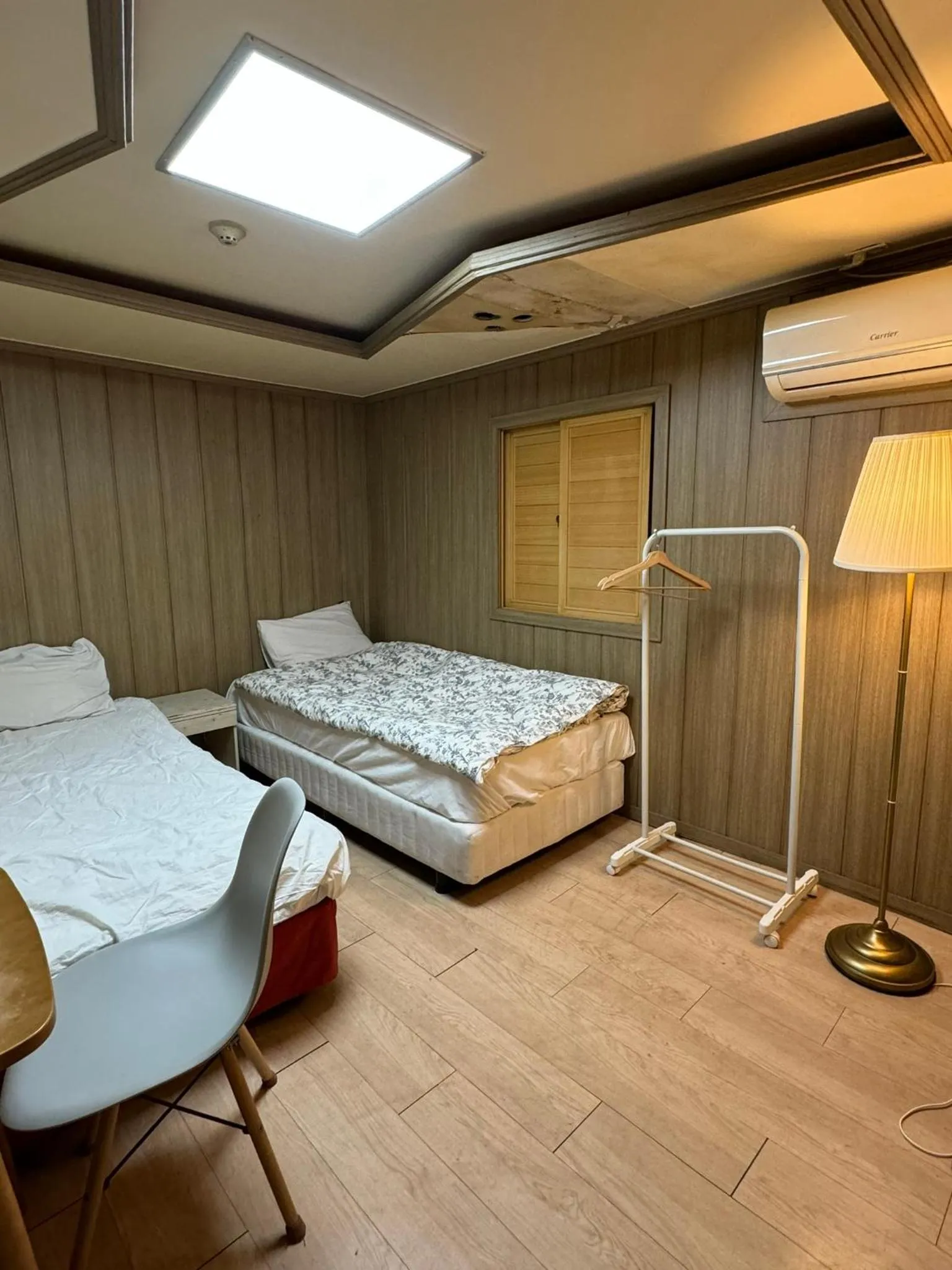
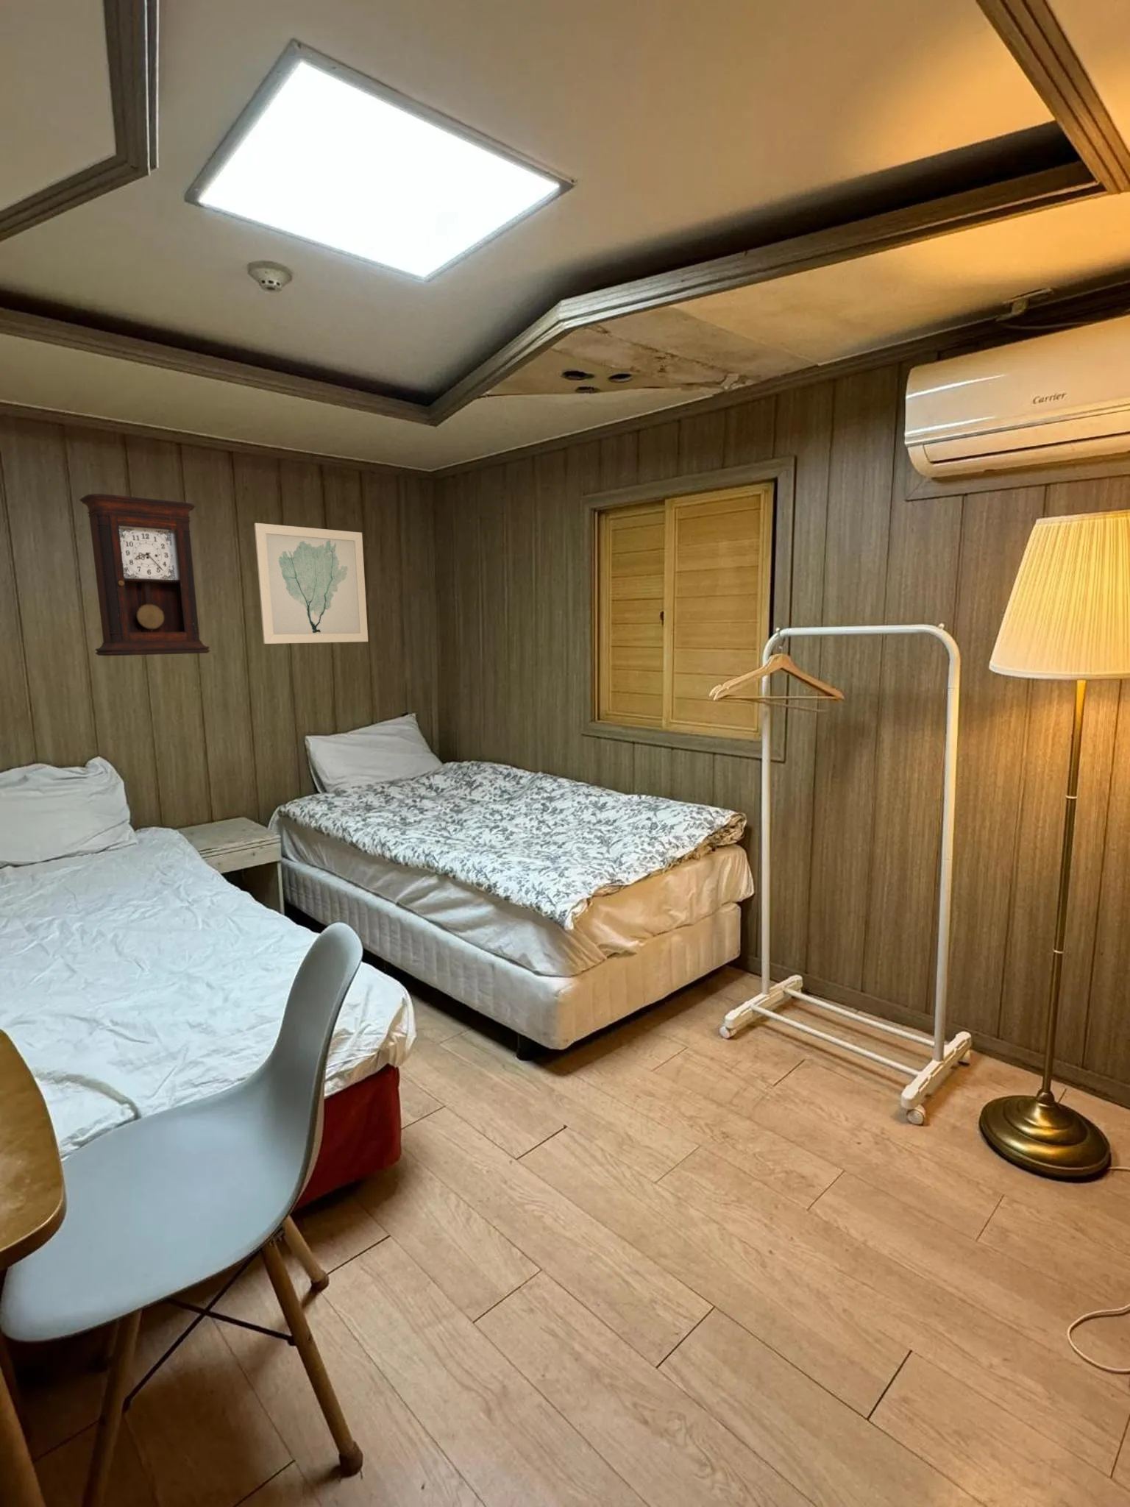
+ wall art (315, 586)
+ pendulum clock (148, 578)
